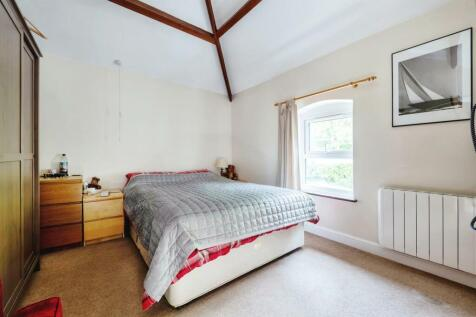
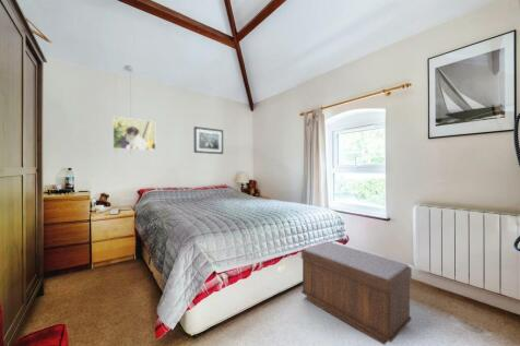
+ bench (351, 283)
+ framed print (134, 134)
+ wall art (209, 141)
